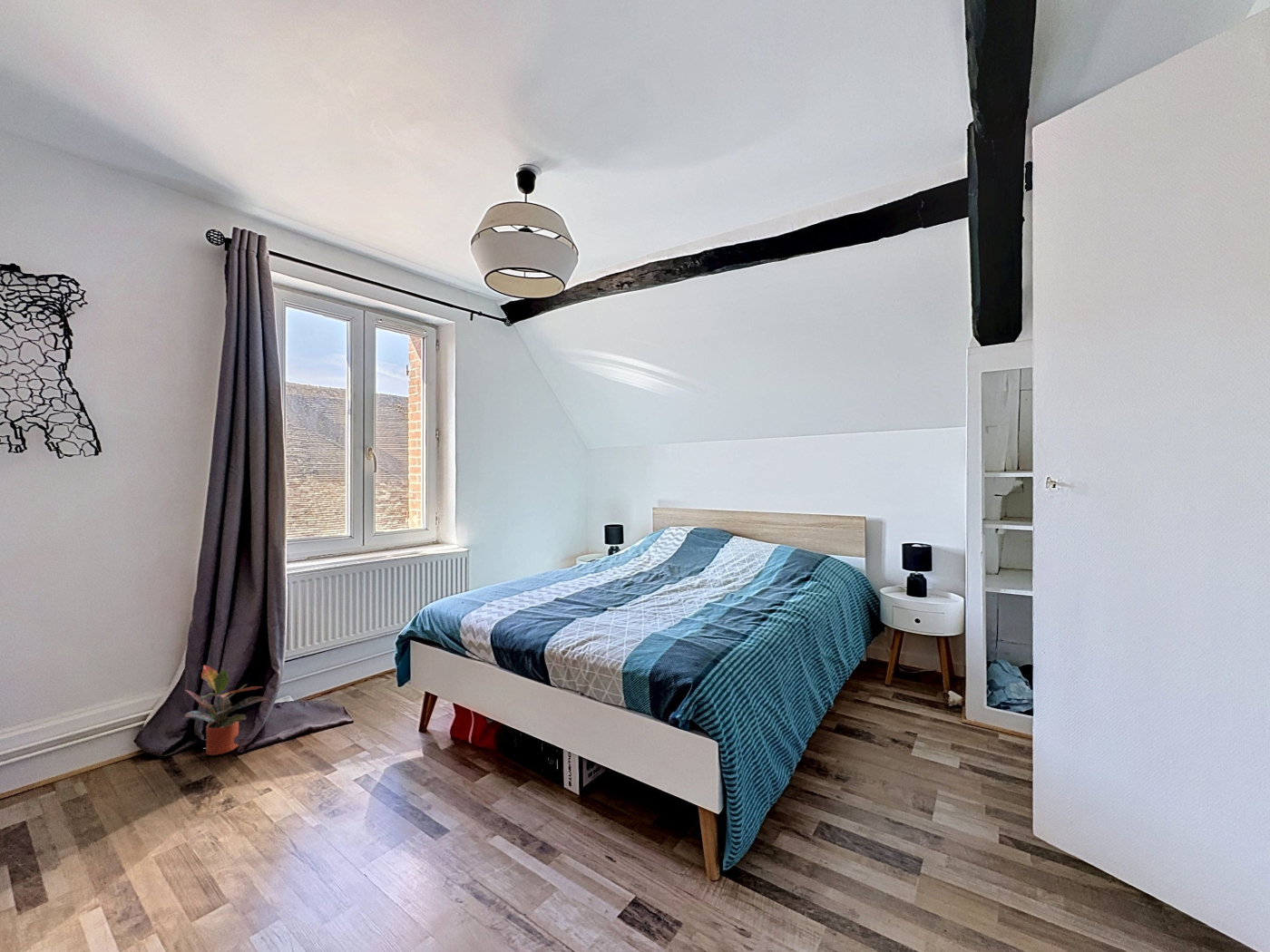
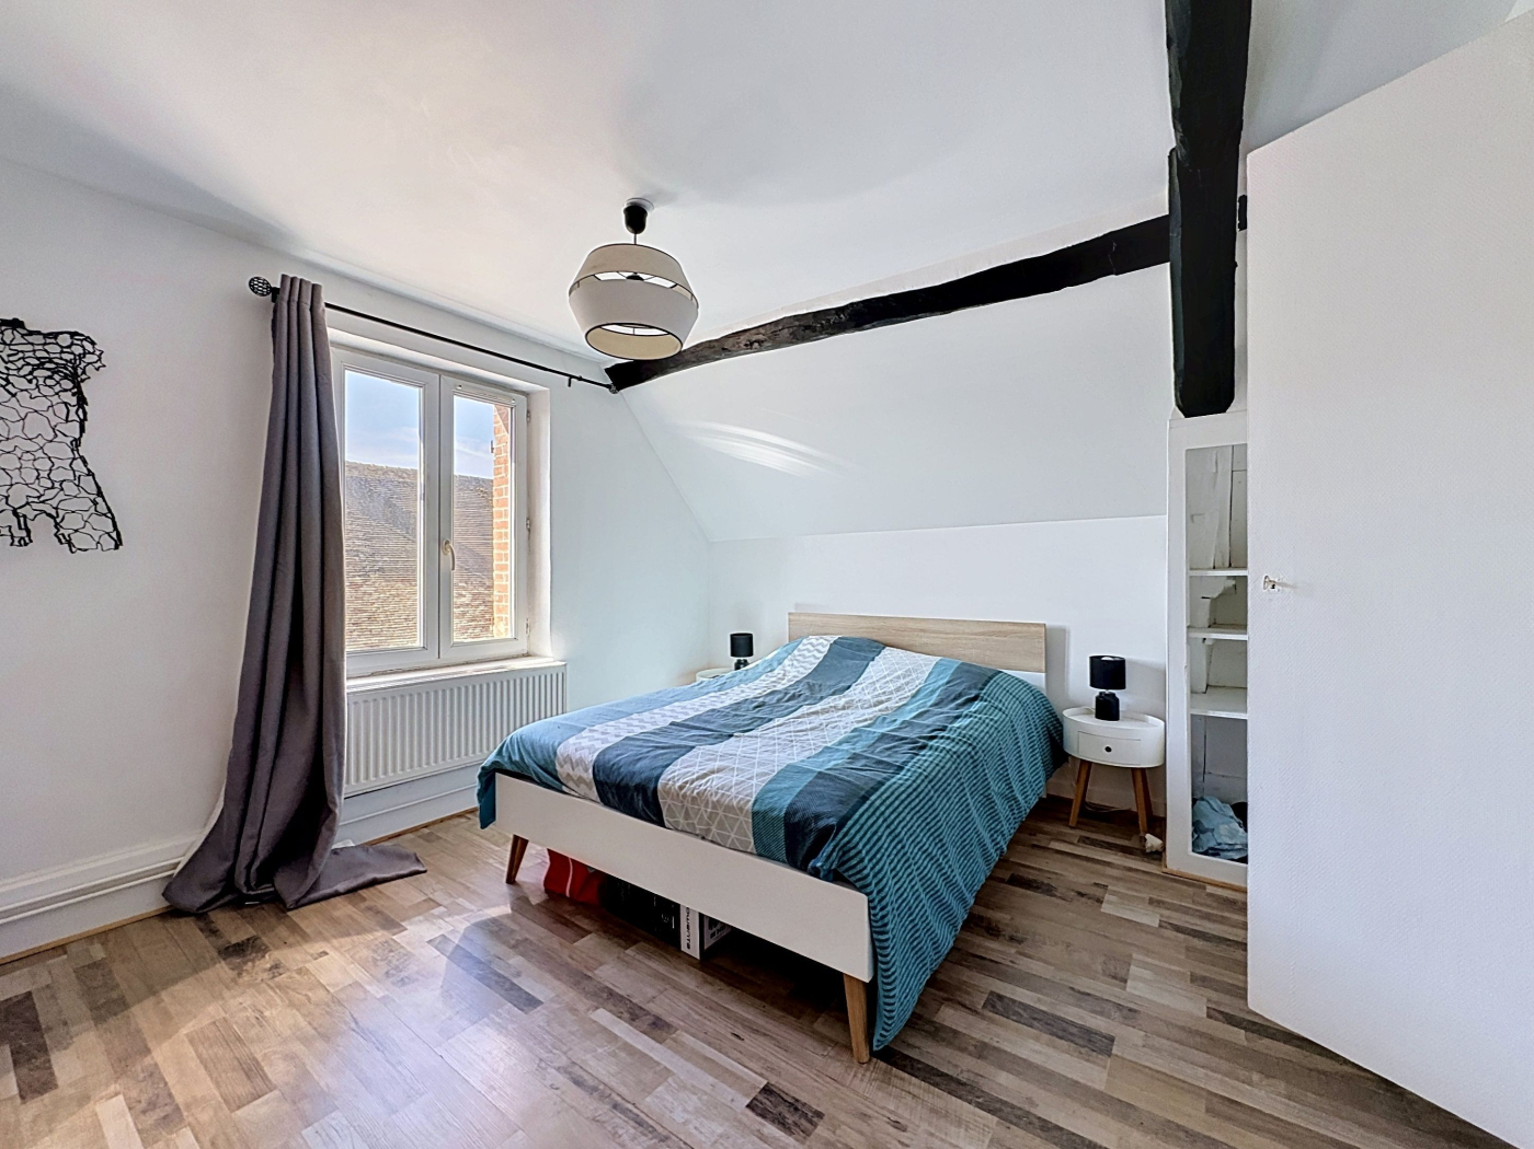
- potted plant (222, 711)
